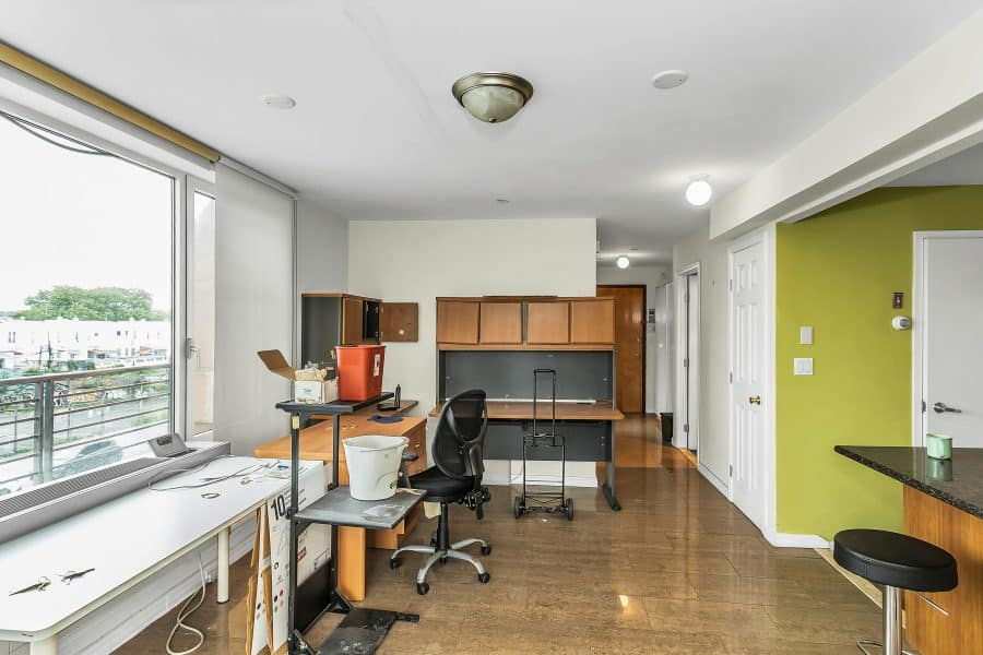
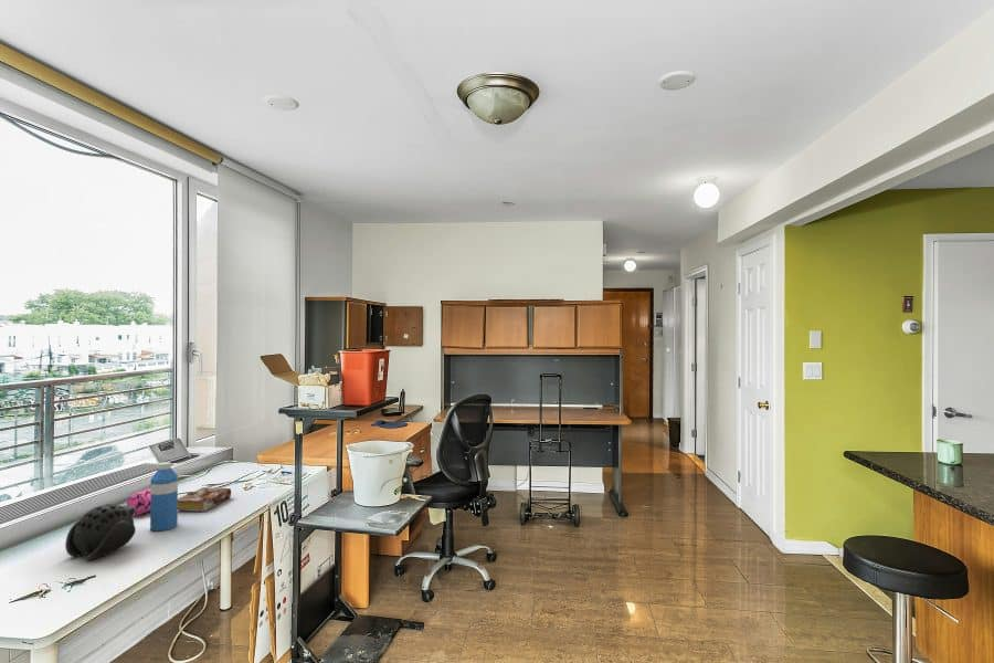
+ water bottle (163, 495)
+ book (203, 498)
+ speaker (104, 527)
+ pencil case (149, 496)
